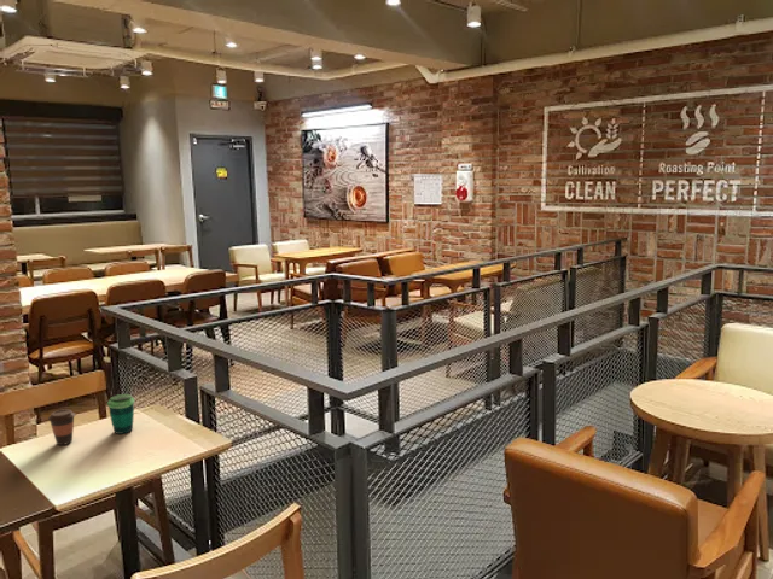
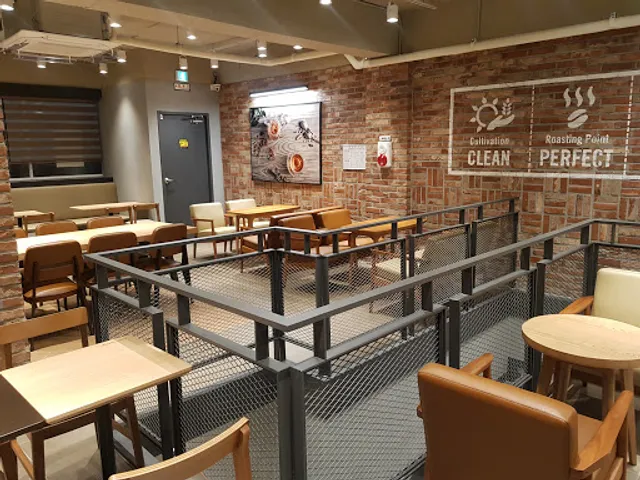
- cup (122, 414)
- coffee cup (63, 427)
